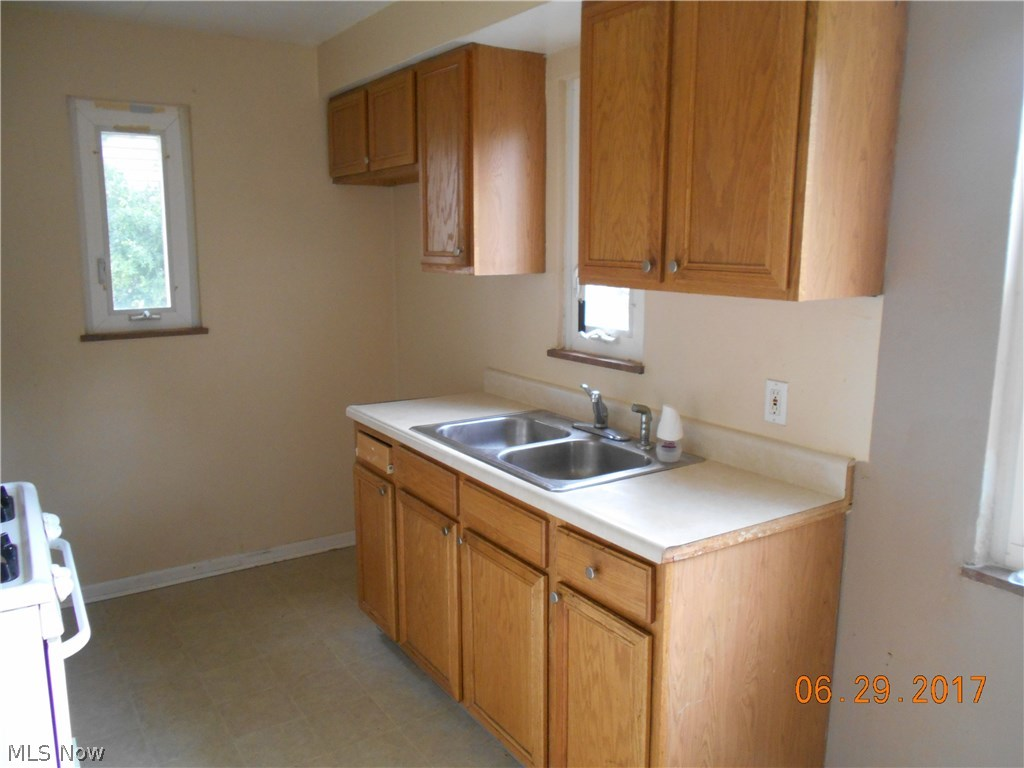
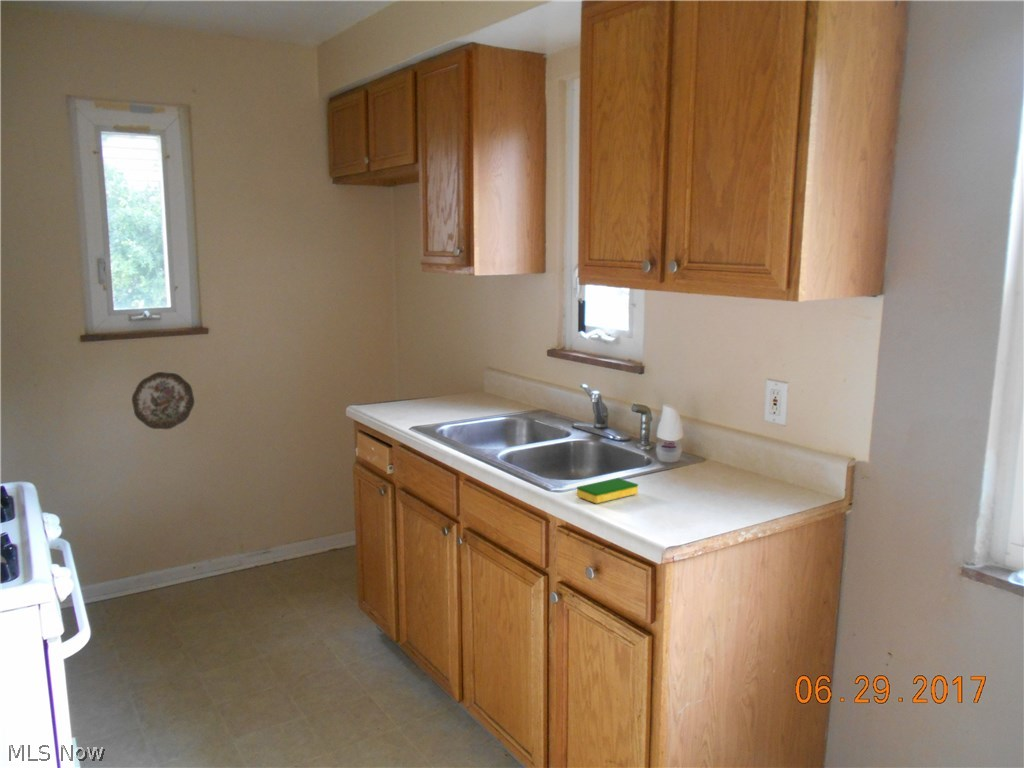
+ dish sponge (607, 490)
+ decorative plate (163, 400)
